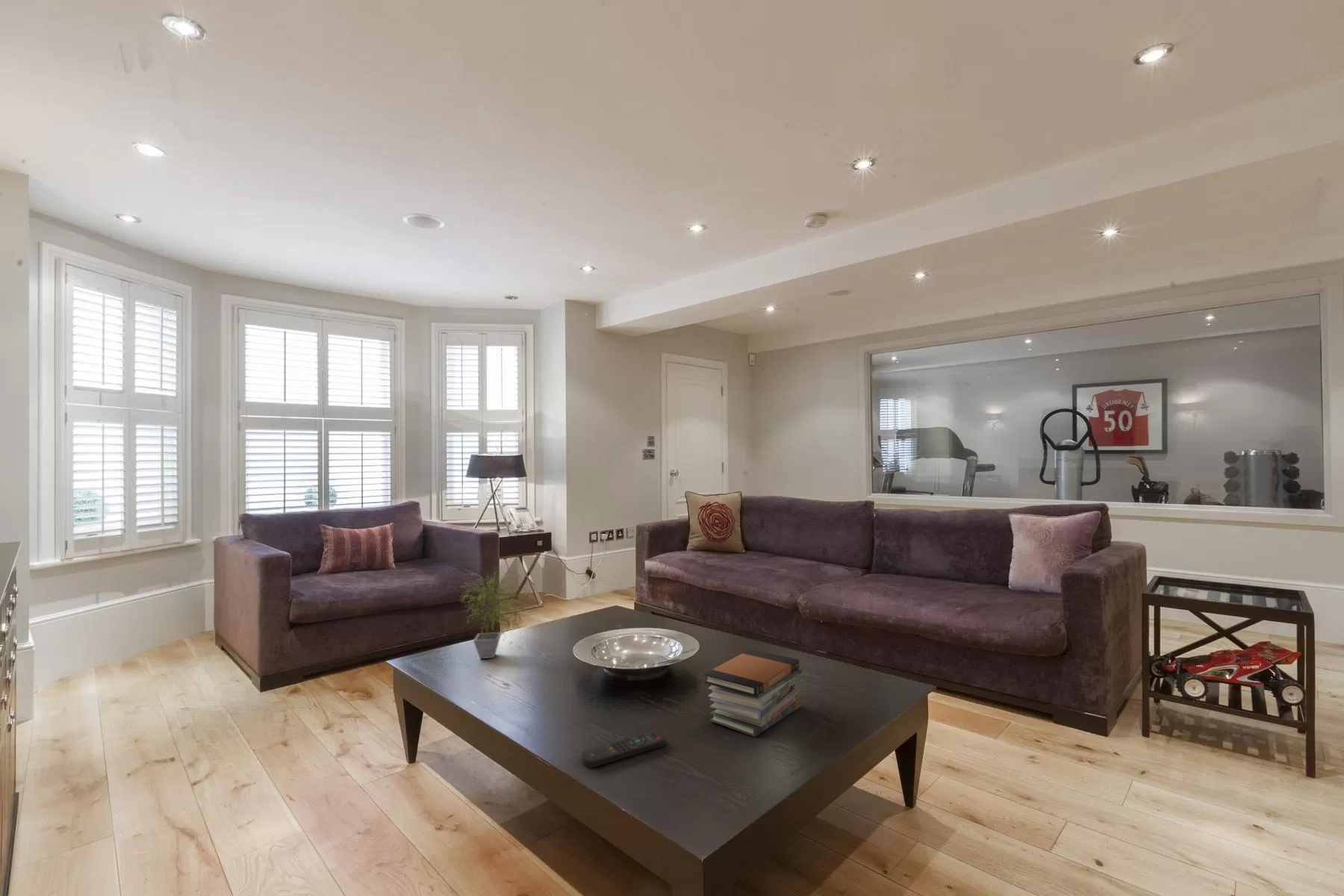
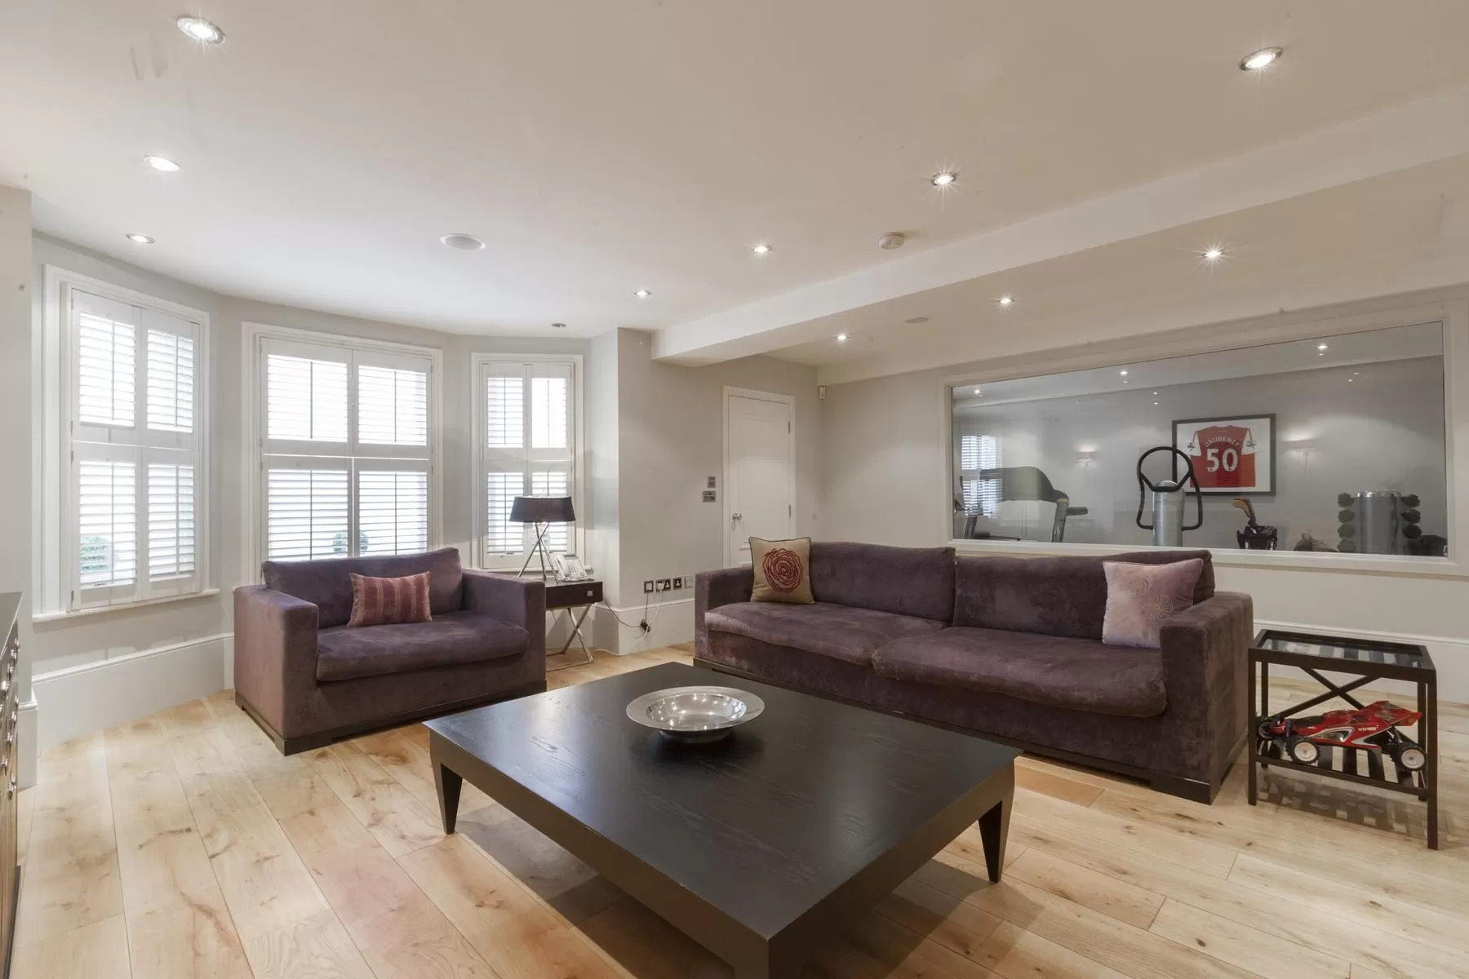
- potted plant (493, 609)
- book stack (754, 690)
- remote control (623, 748)
